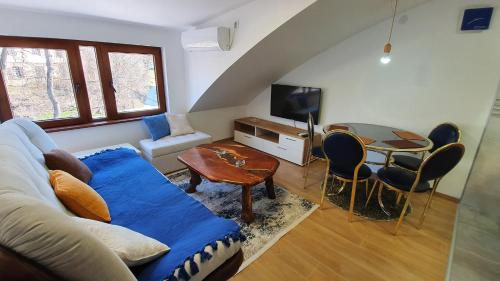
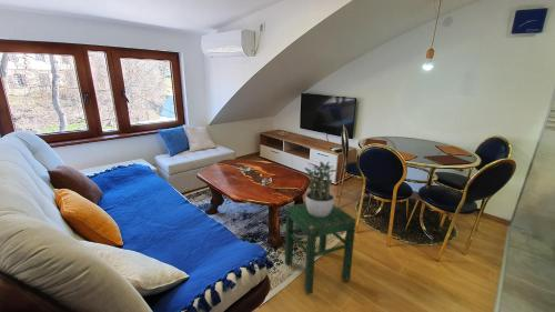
+ potted plant (317, 185)
+ stool (319, 243)
